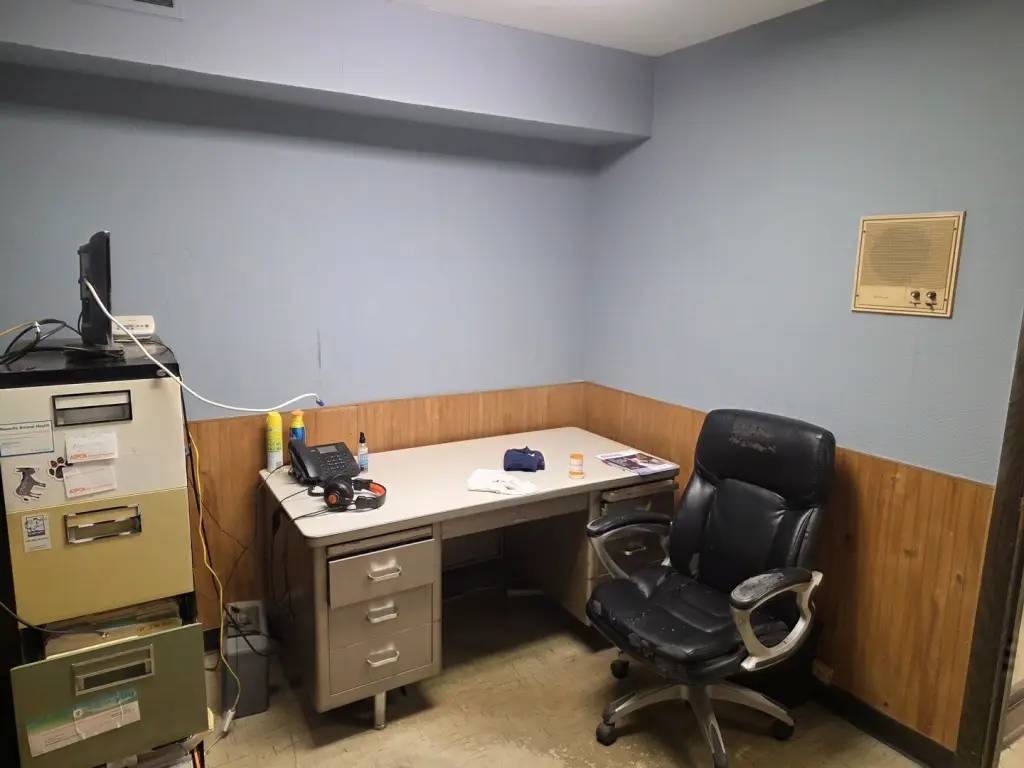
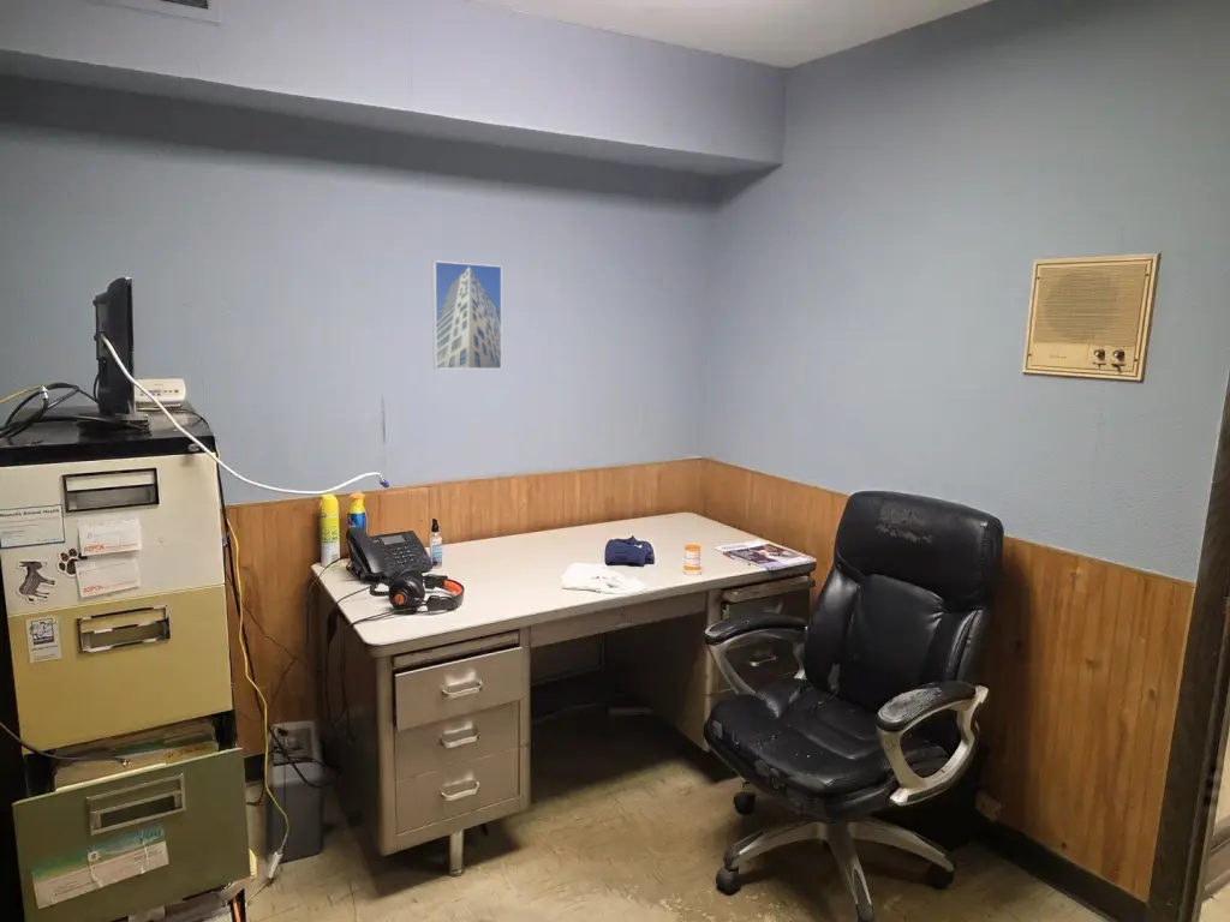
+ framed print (467, 317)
